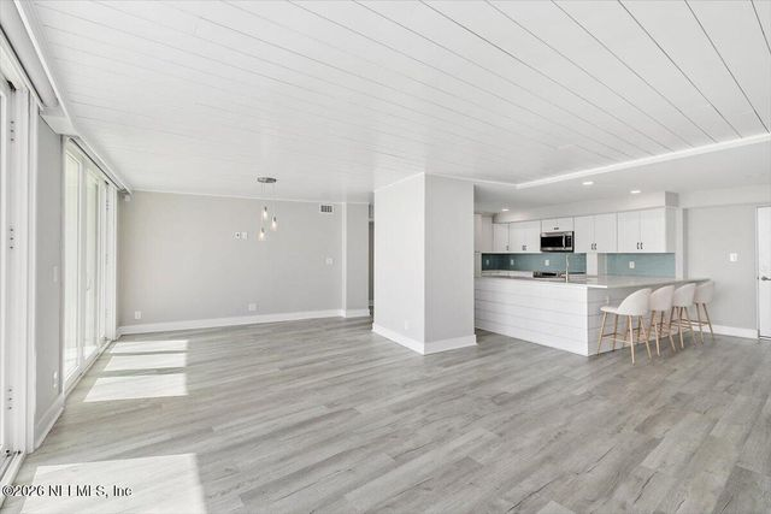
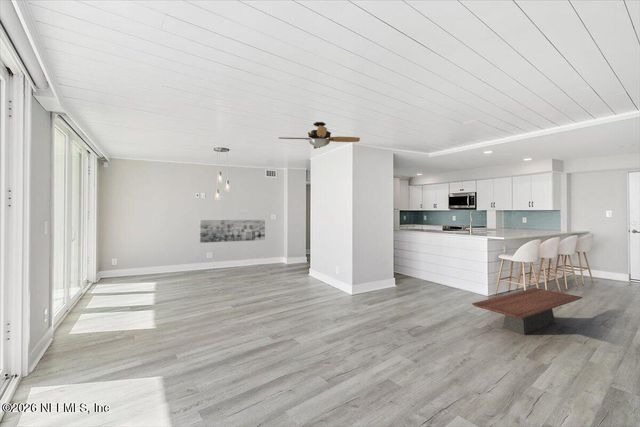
+ coffee table (529, 312)
+ ceiling fan (319, 136)
+ wall art (234, 230)
